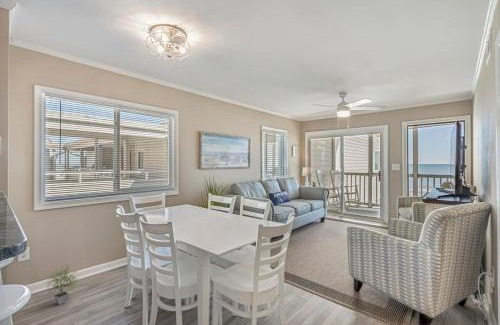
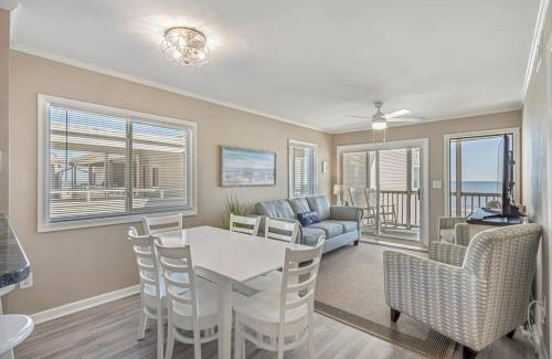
- potted plant (62, 281)
